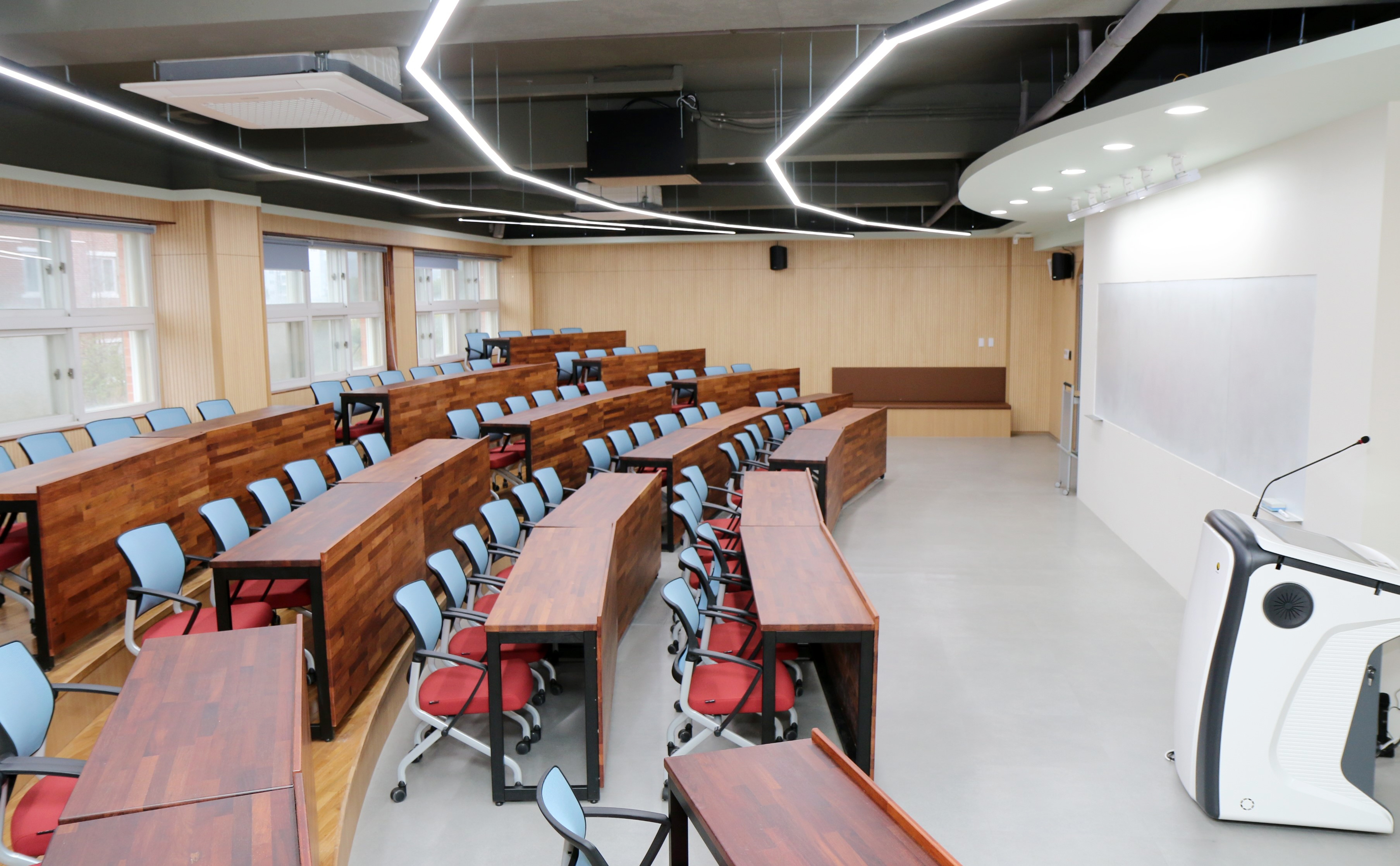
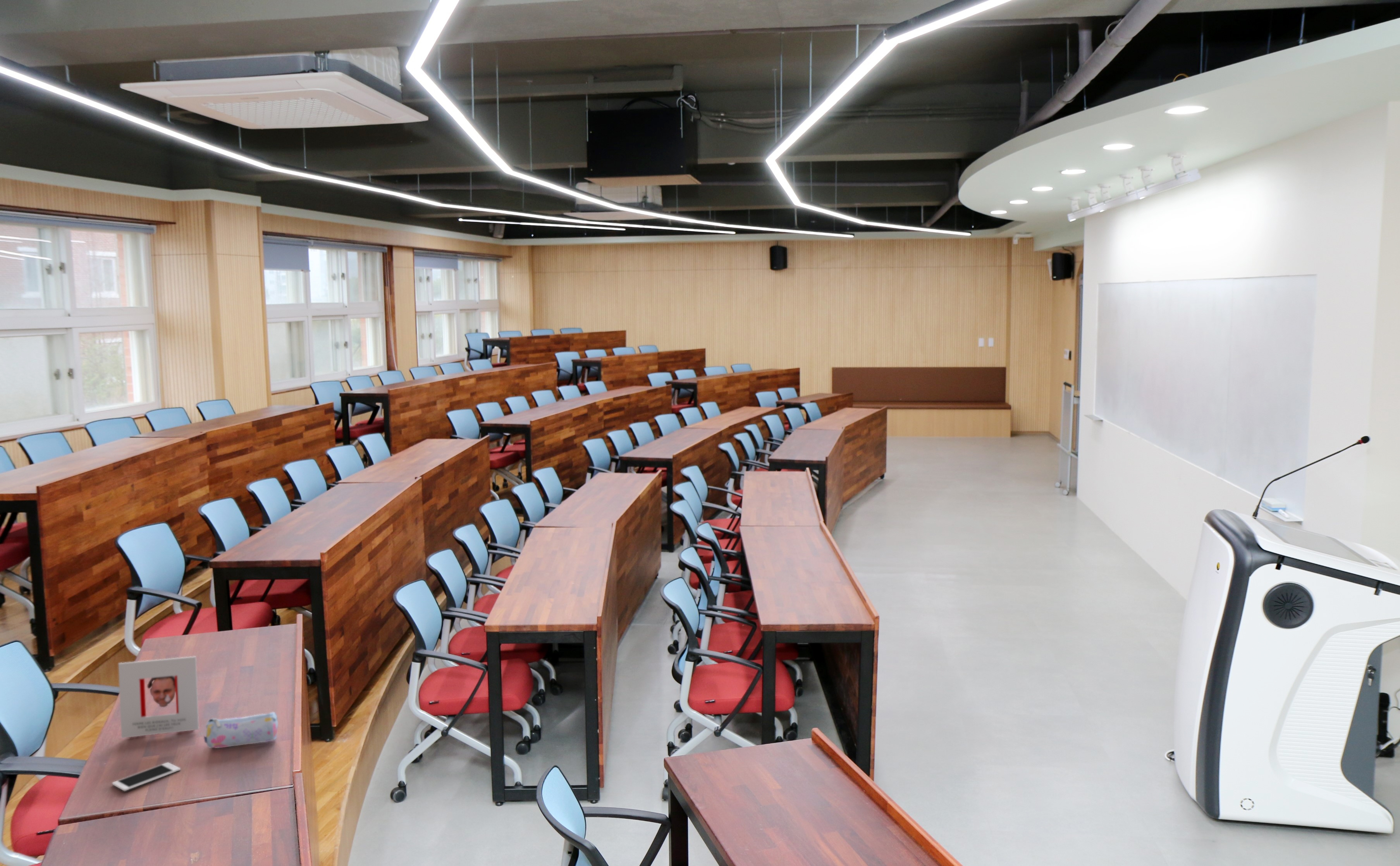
+ cell phone (147, 776)
+ pencil case (243, 729)
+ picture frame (163, 691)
